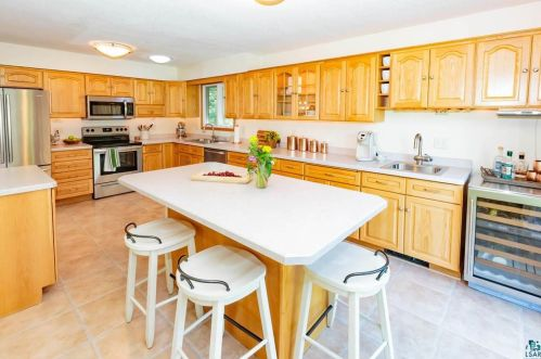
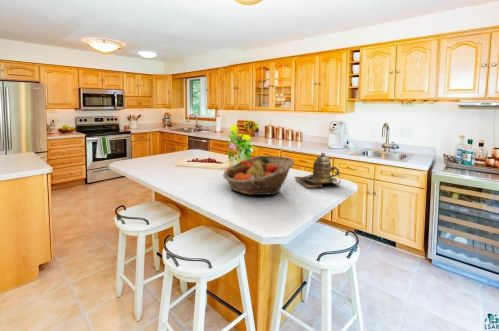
+ fruit basket (257, 173)
+ teapot (318, 168)
